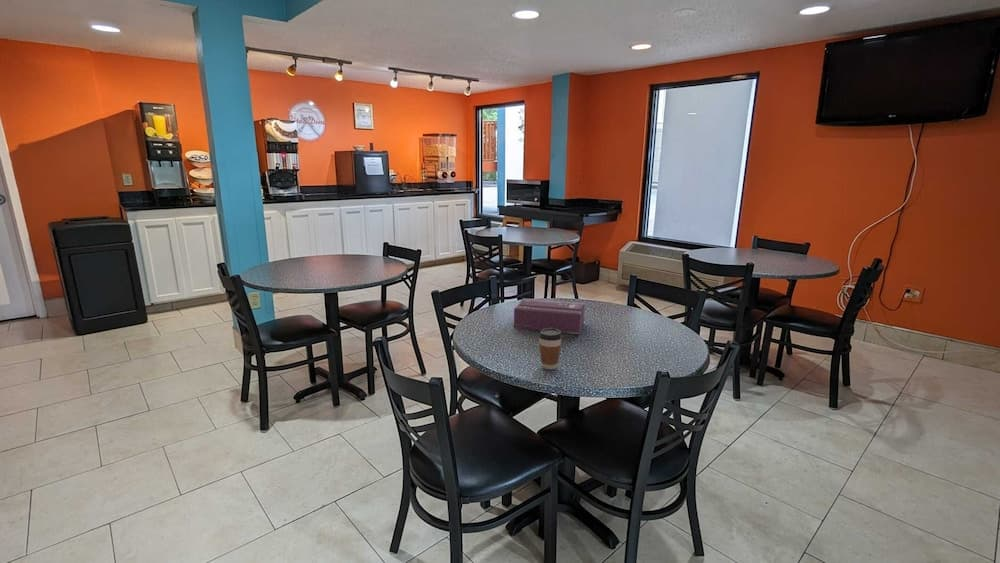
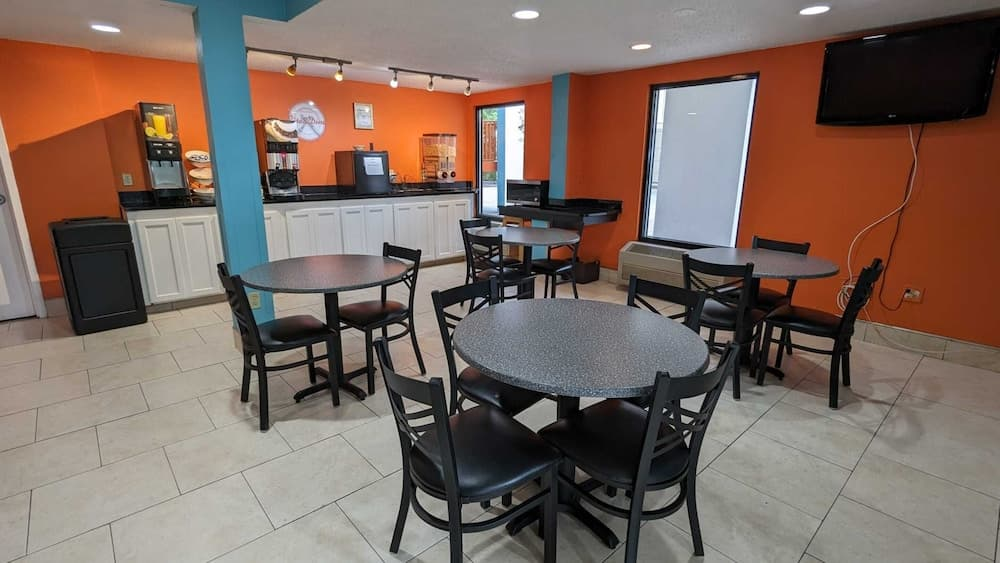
- tissue box (549, 315)
- coffee cup (550, 349)
